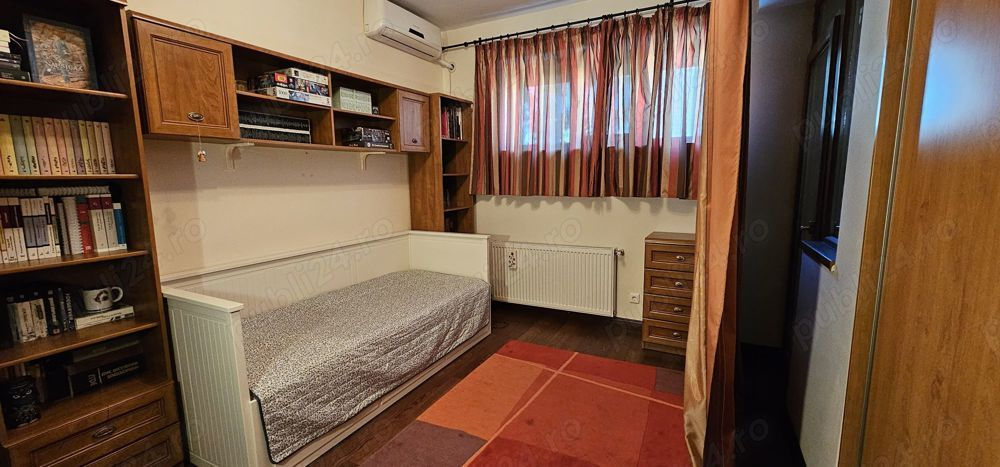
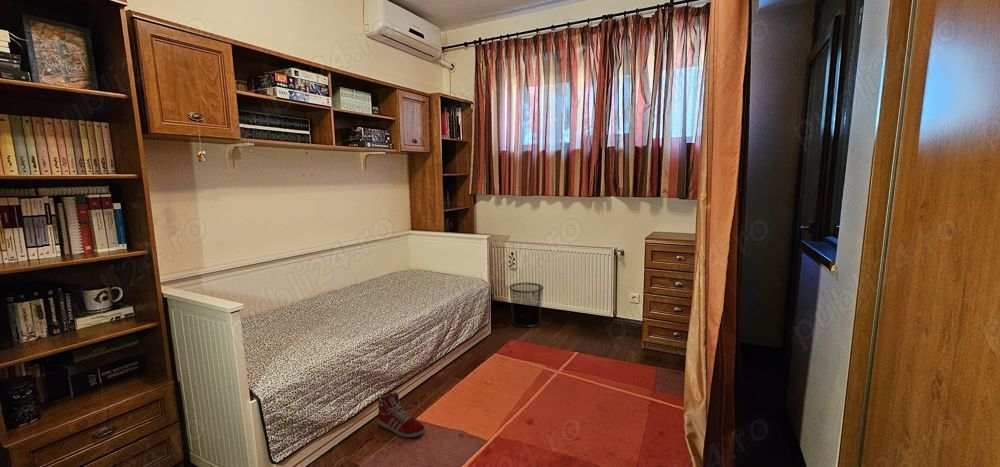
+ sneaker (399, 413)
+ waste bin (526, 304)
